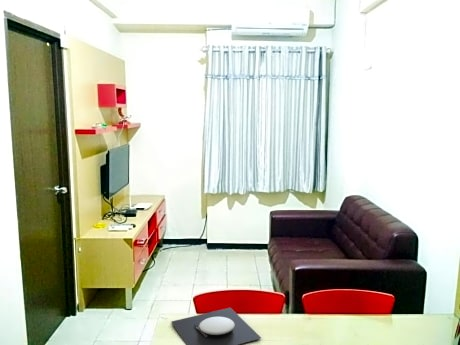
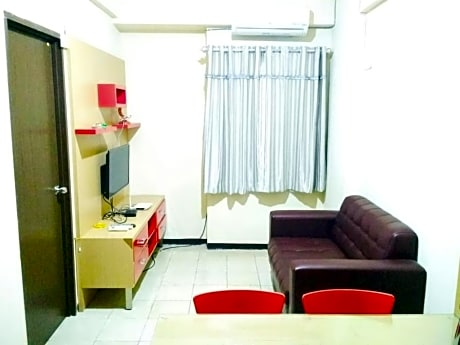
- plate (214, 325)
